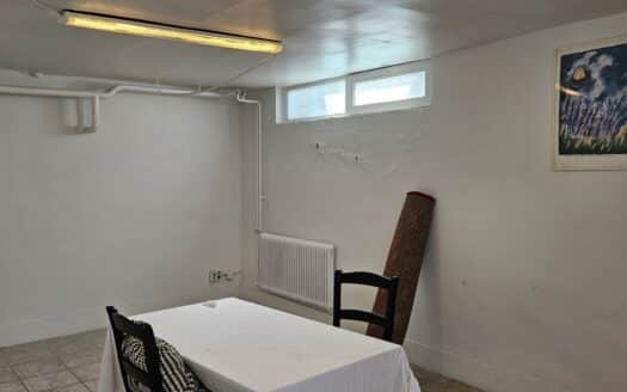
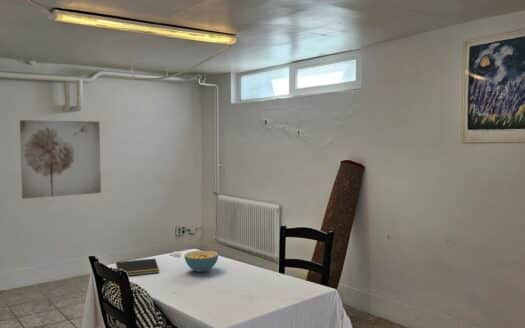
+ wall art (62, 158)
+ cereal bowl (201, 262)
+ notepad (137, 267)
